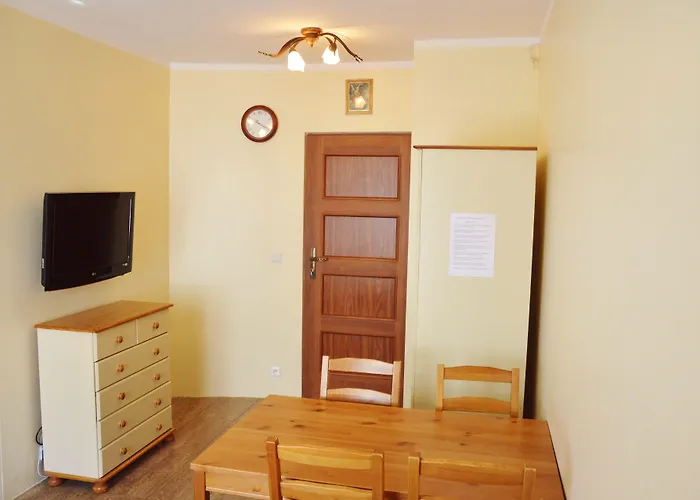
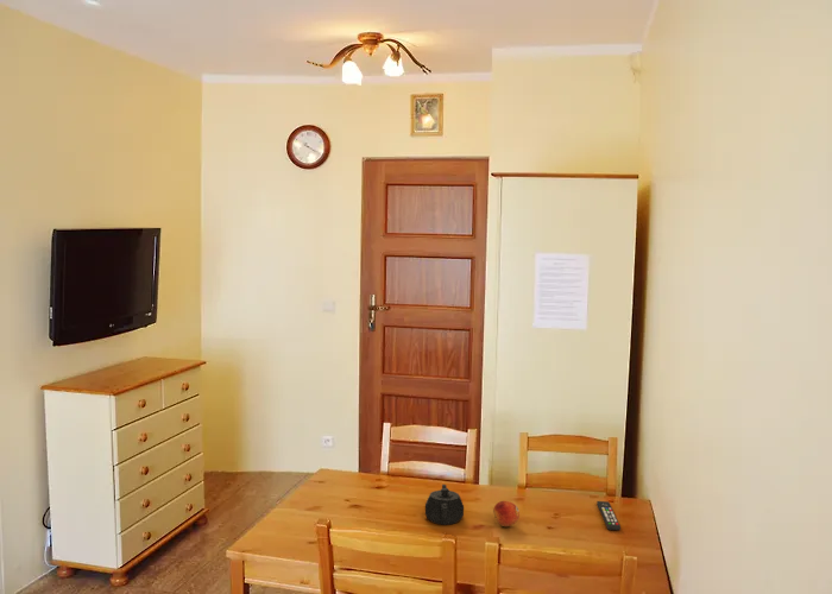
+ teapot (443, 503)
+ remote control (607, 514)
+ fruit (505, 513)
